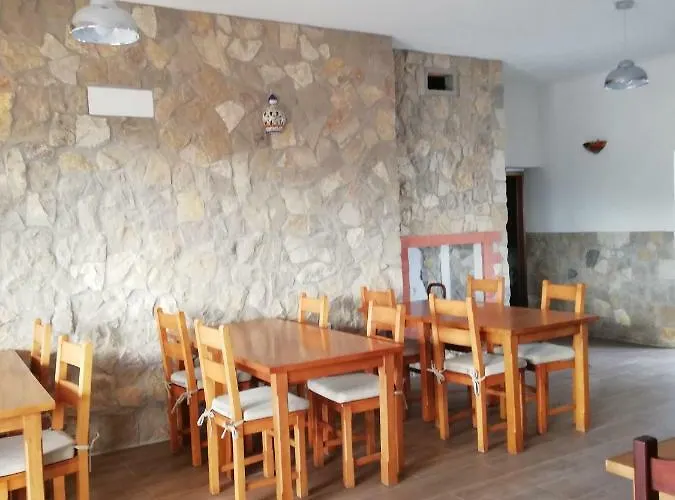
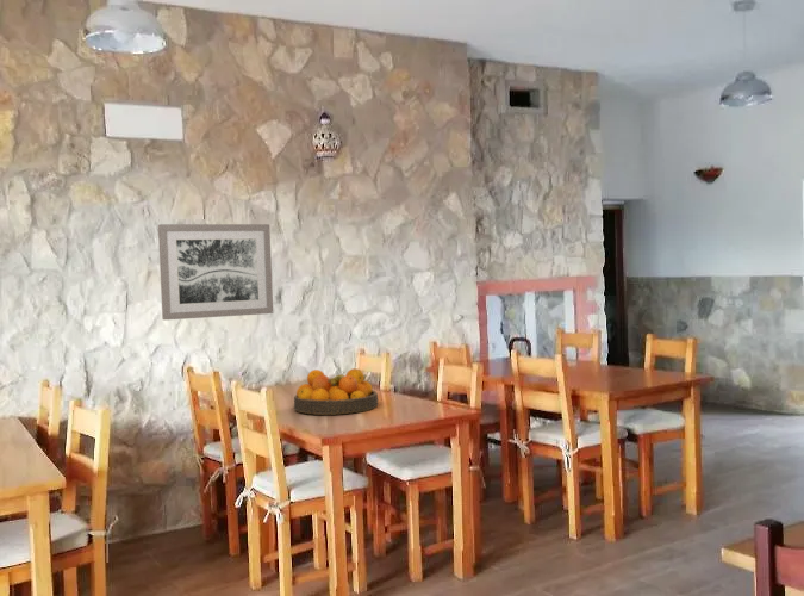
+ wall art (217, 271)
+ fruit bowl (335, 389)
